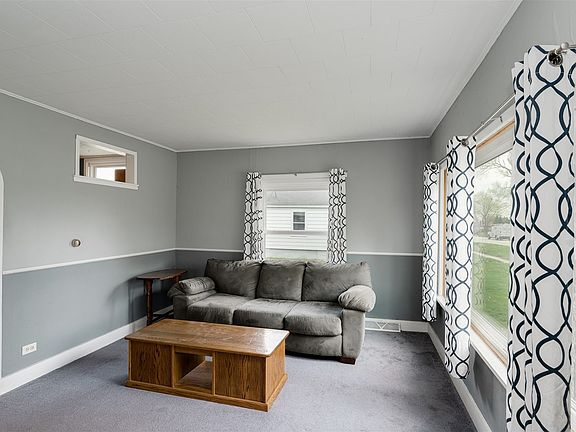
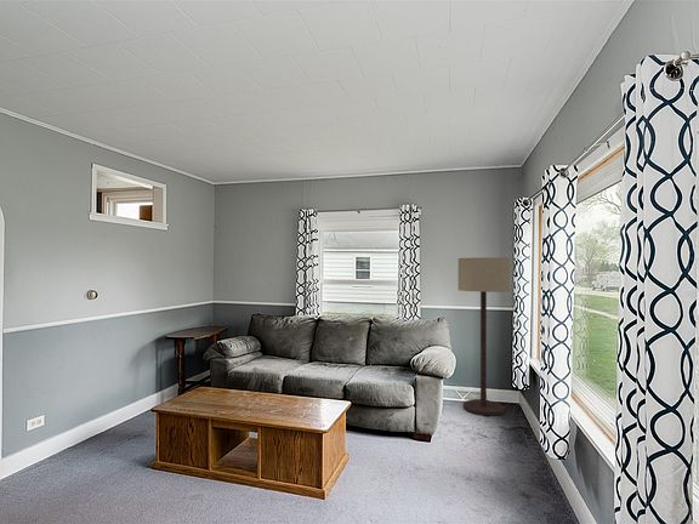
+ floor lamp (483, 332)
